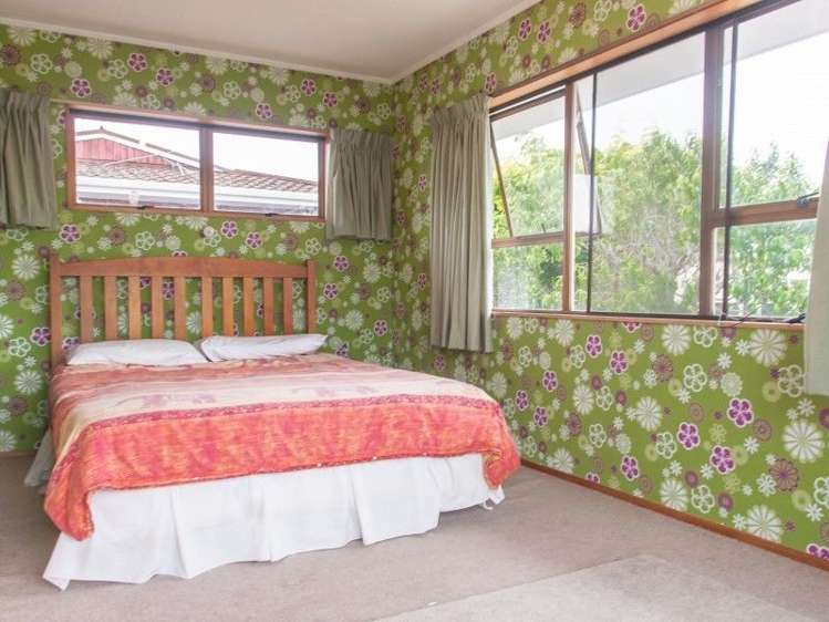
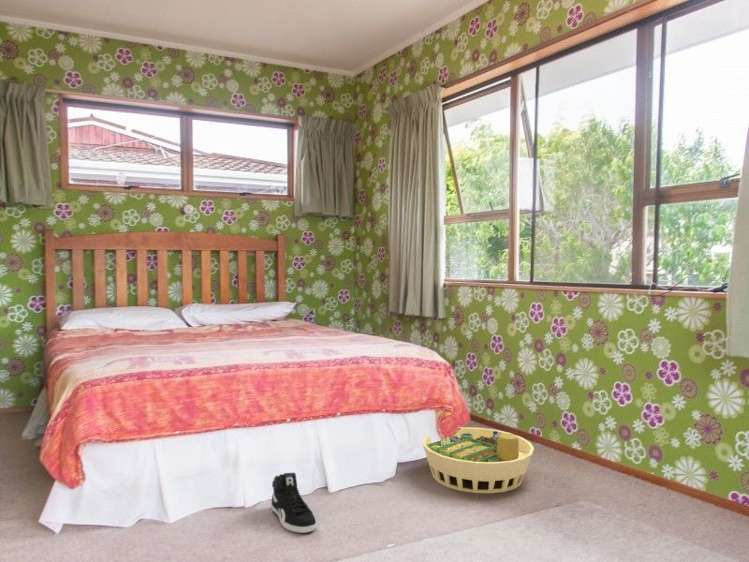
+ laundry basket (477, 451)
+ sneaker (291, 498)
